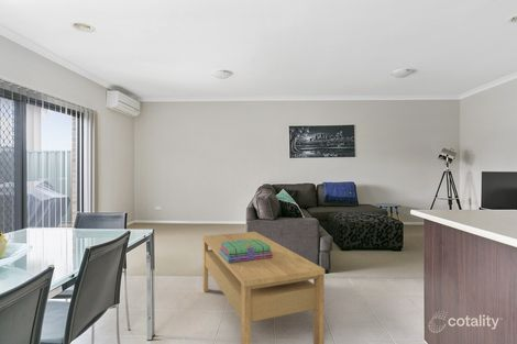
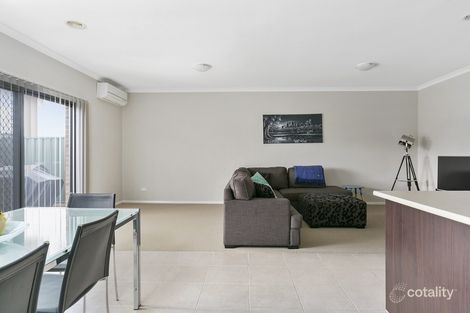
- coffee table (251, 280)
- stack of books (244, 249)
